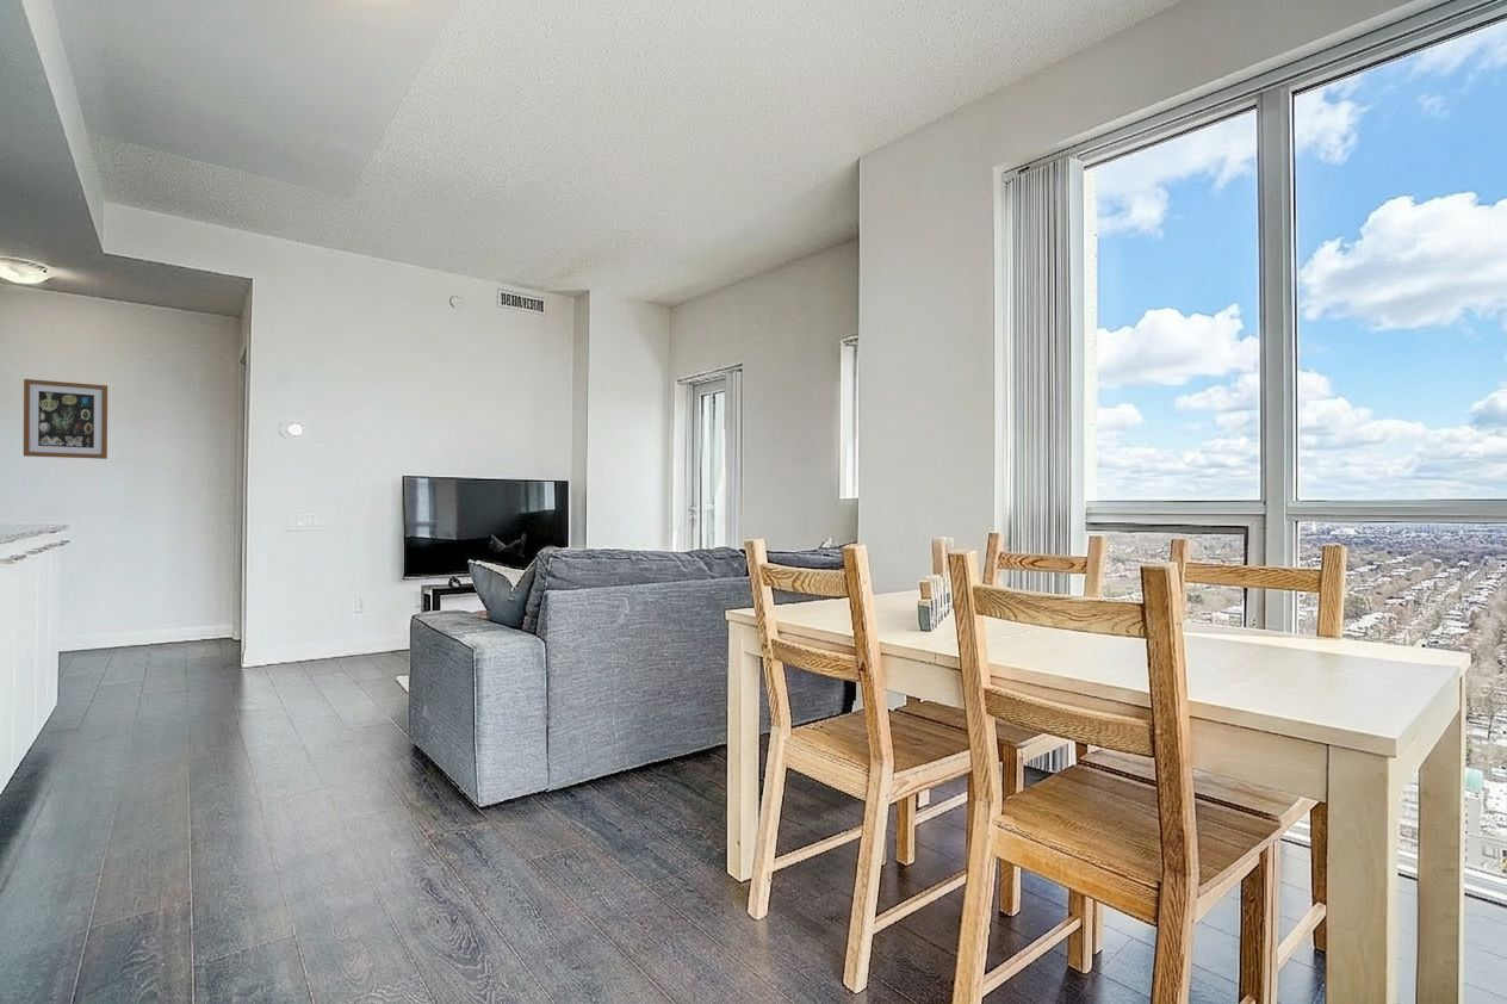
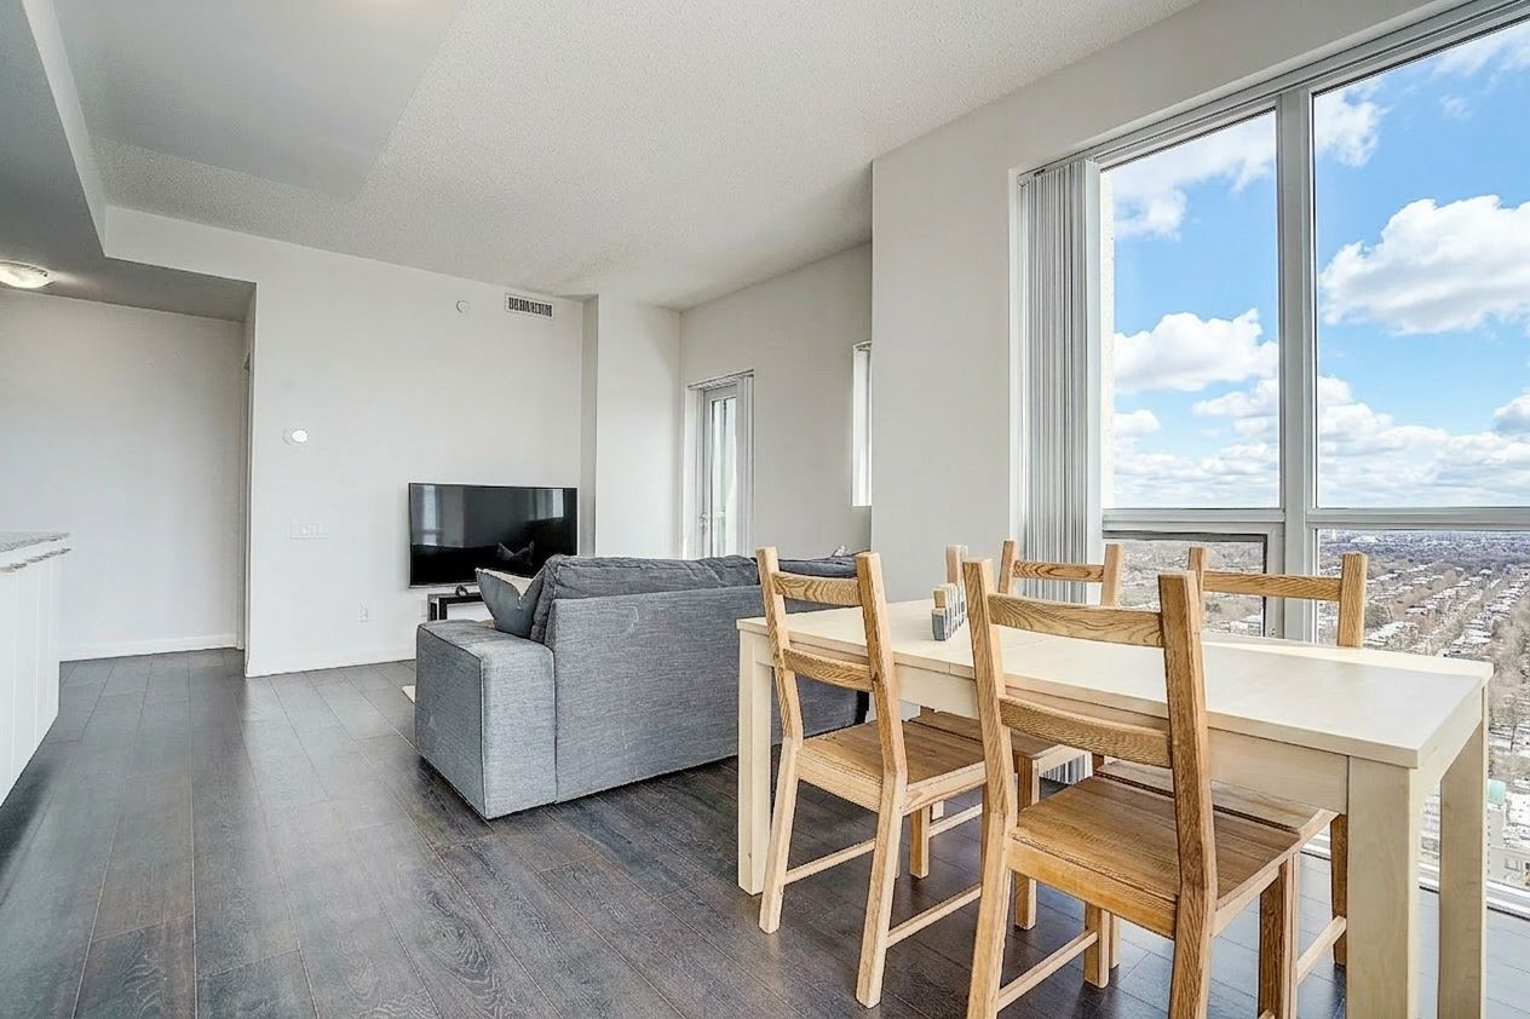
- wall art (66, 420)
